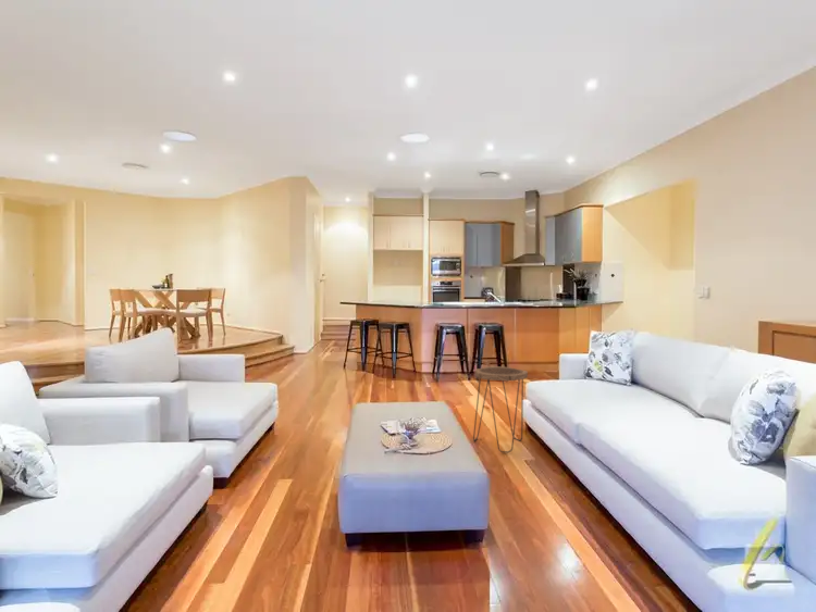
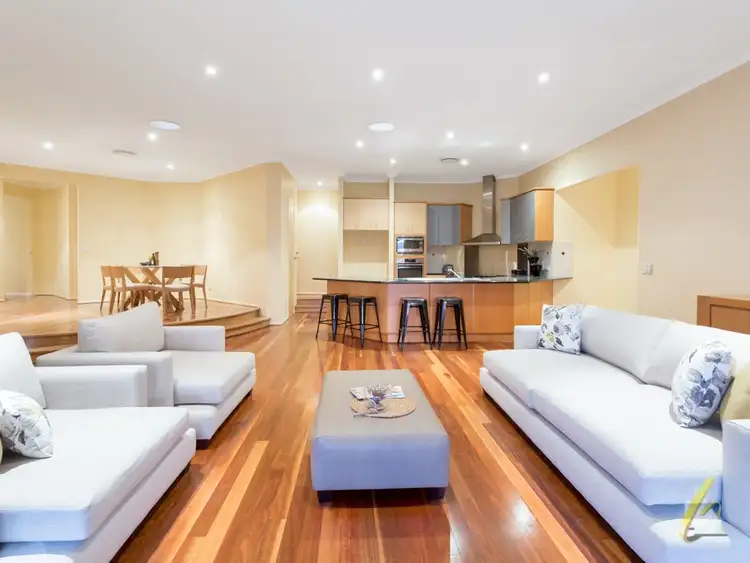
- side table (493, 408)
